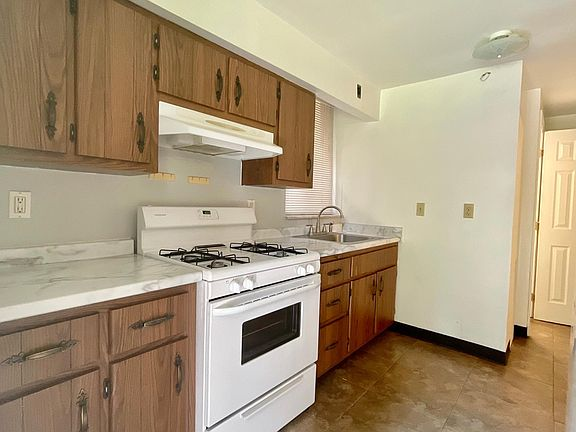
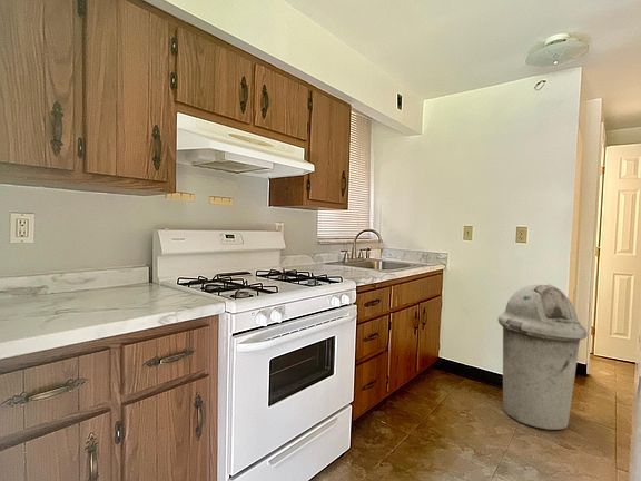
+ trash can (539, 350)
